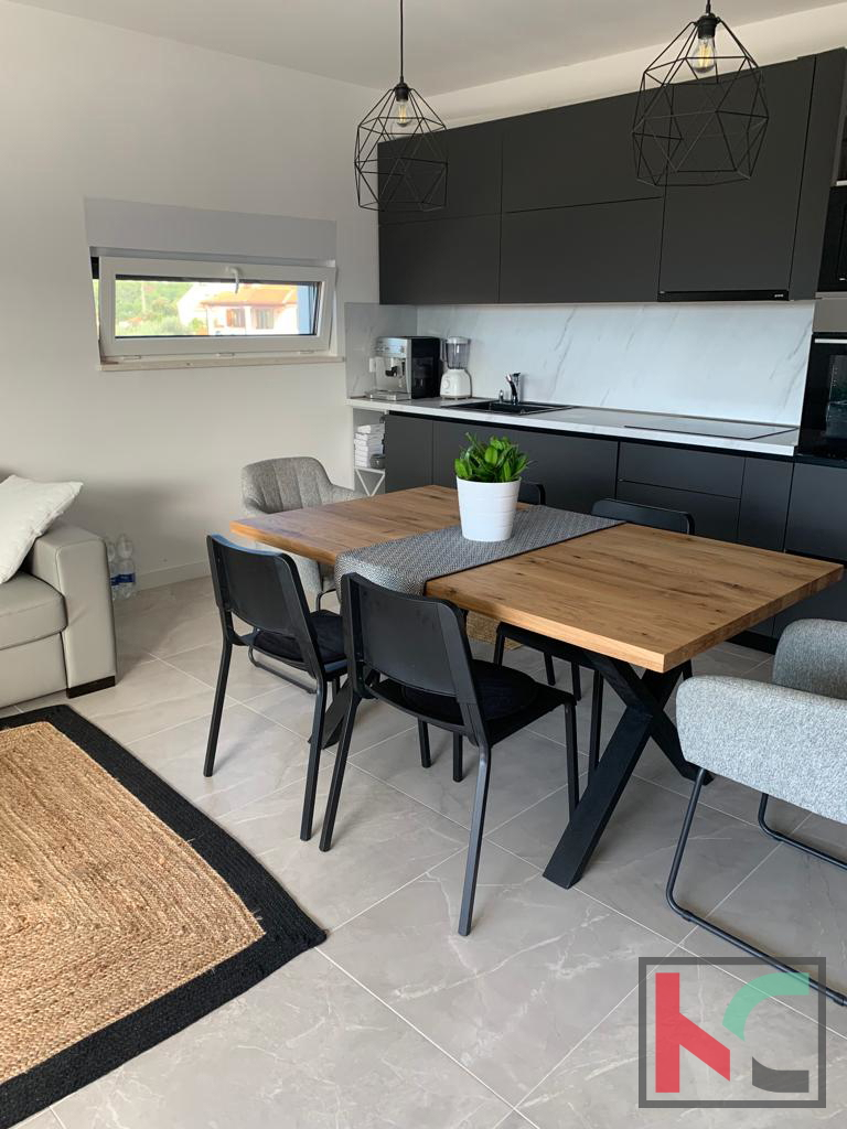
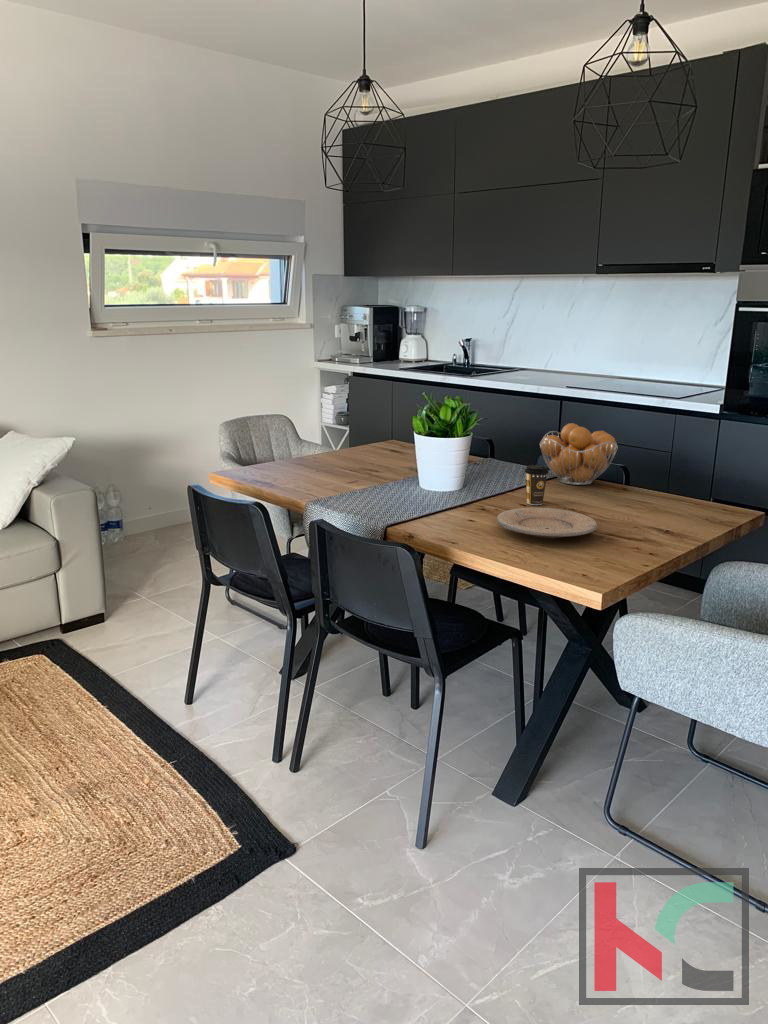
+ fruit basket (577, 453)
+ coffee cup (535, 485)
+ plate (546, 525)
